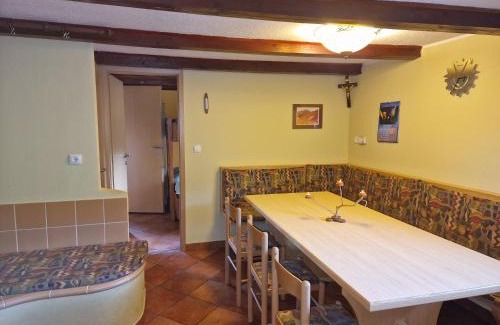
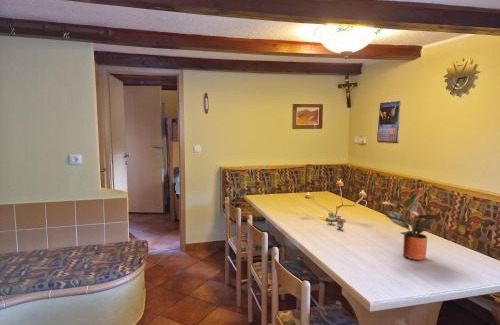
+ potted plant (408, 224)
+ teapot (335, 219)
